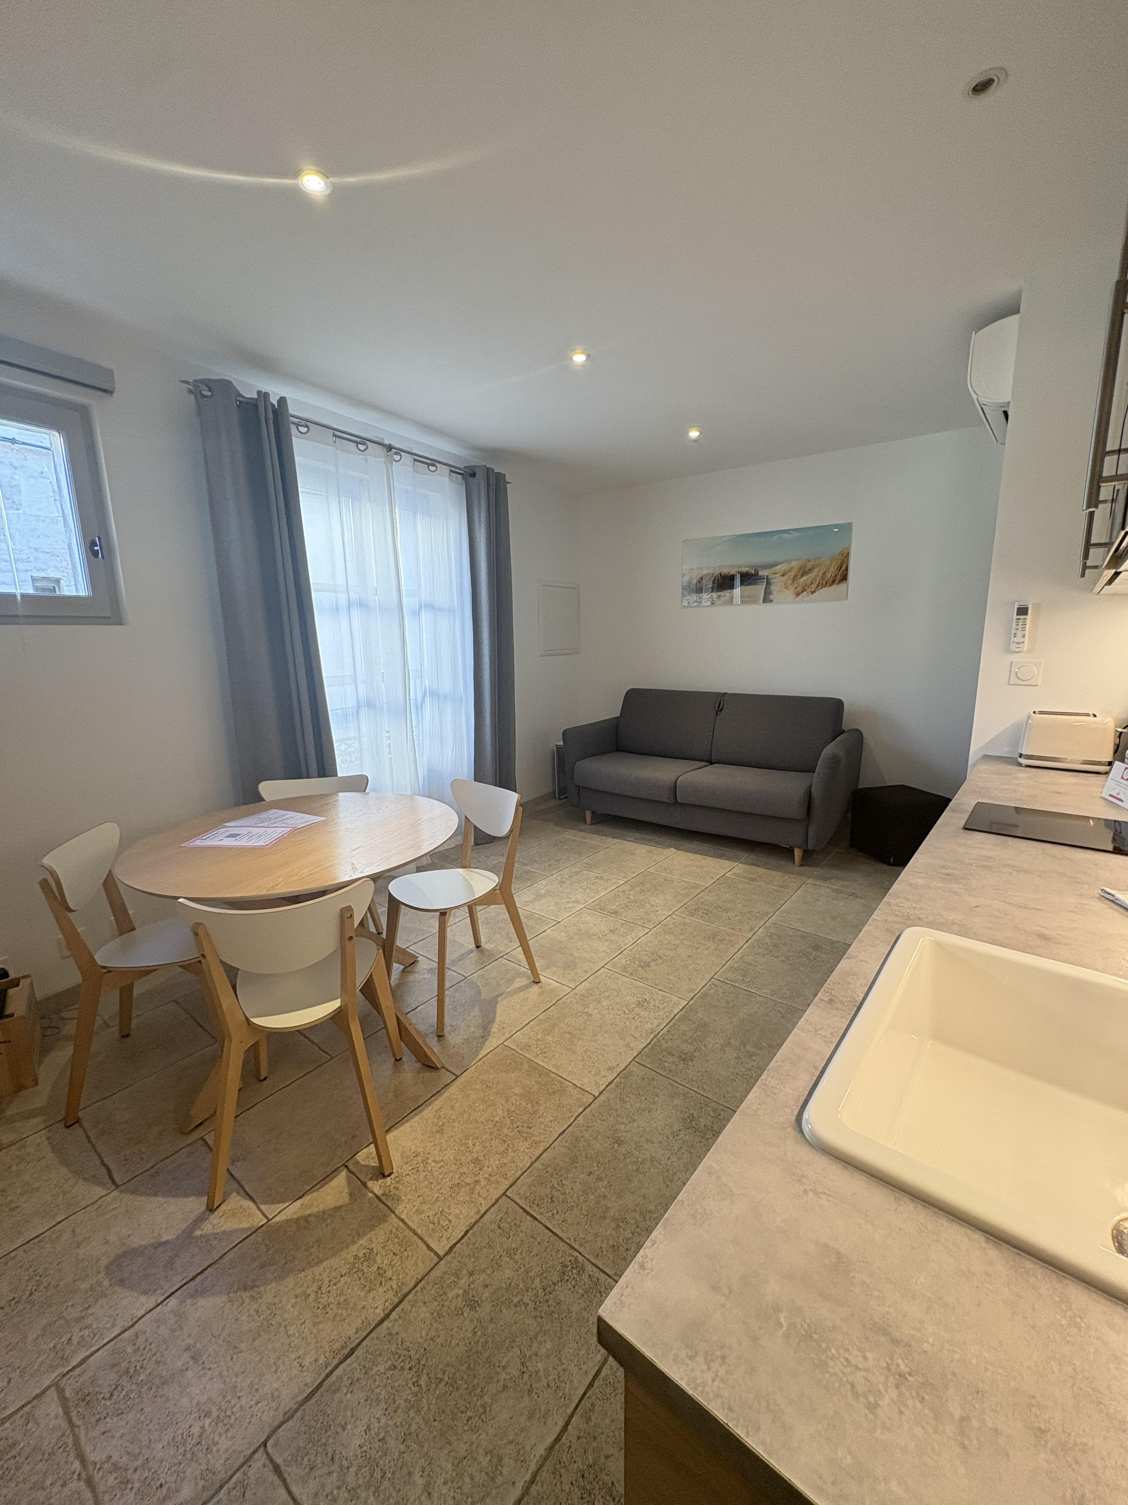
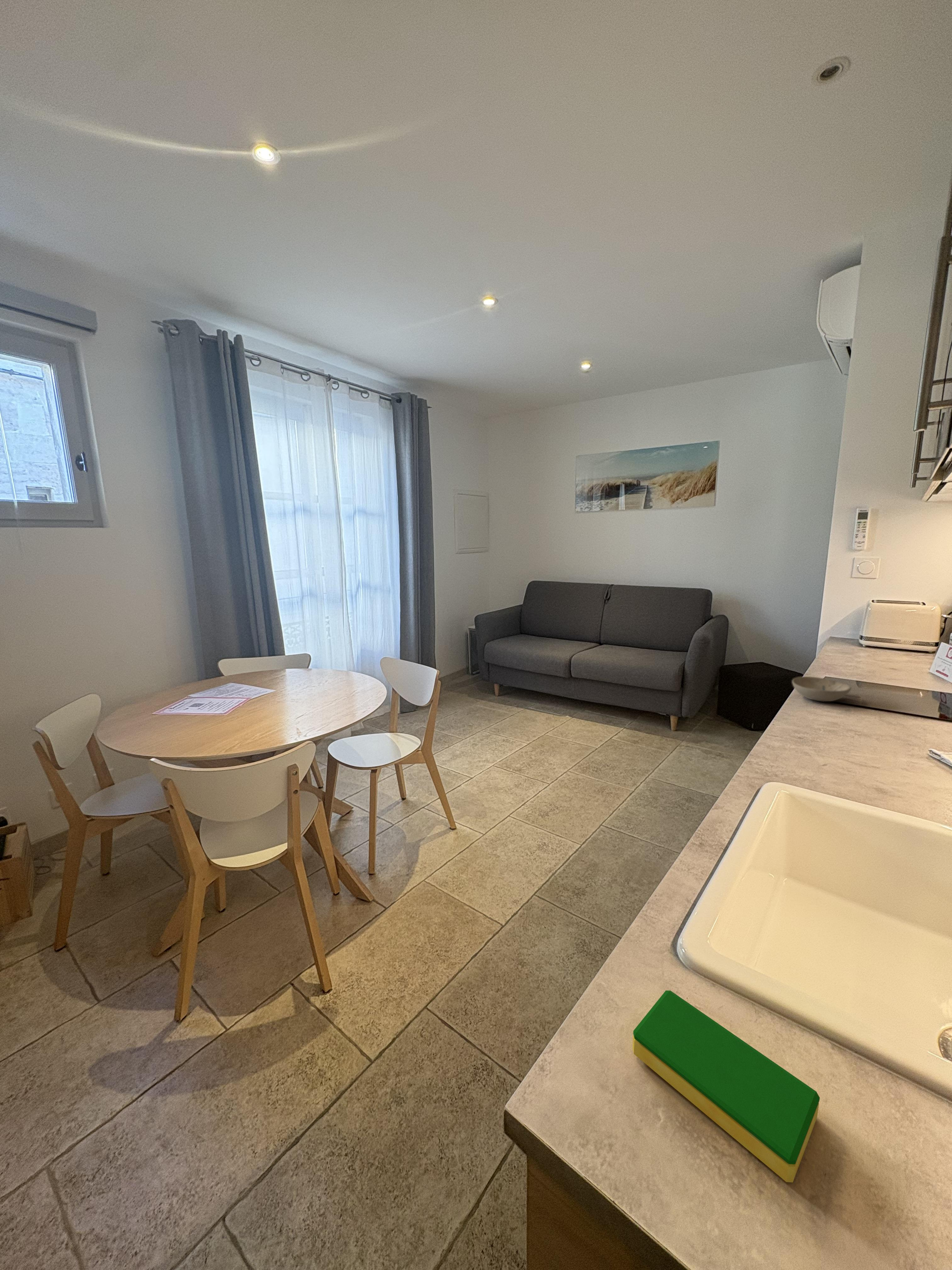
+ dish sponge (719, 1072)
+ bowl (820, 691)
